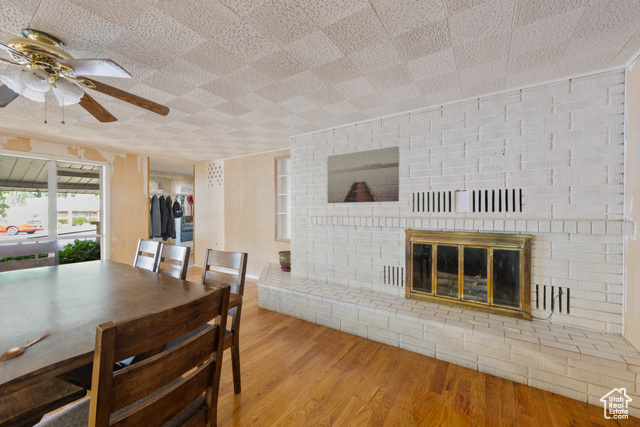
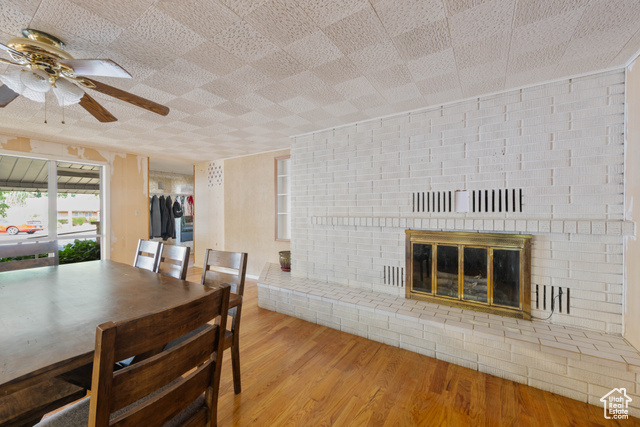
- wall art (360, 177)
- spoon (27, 345)
